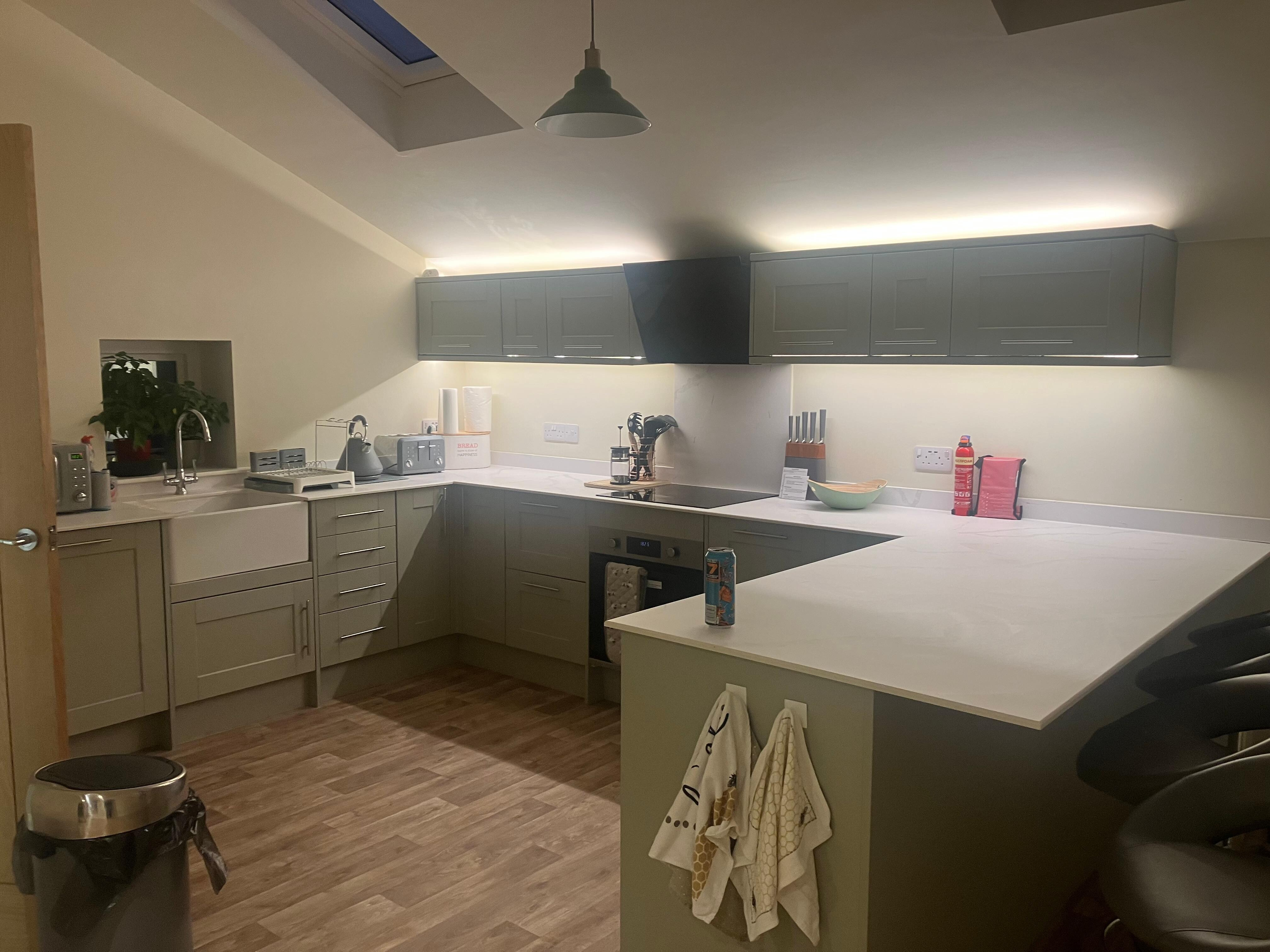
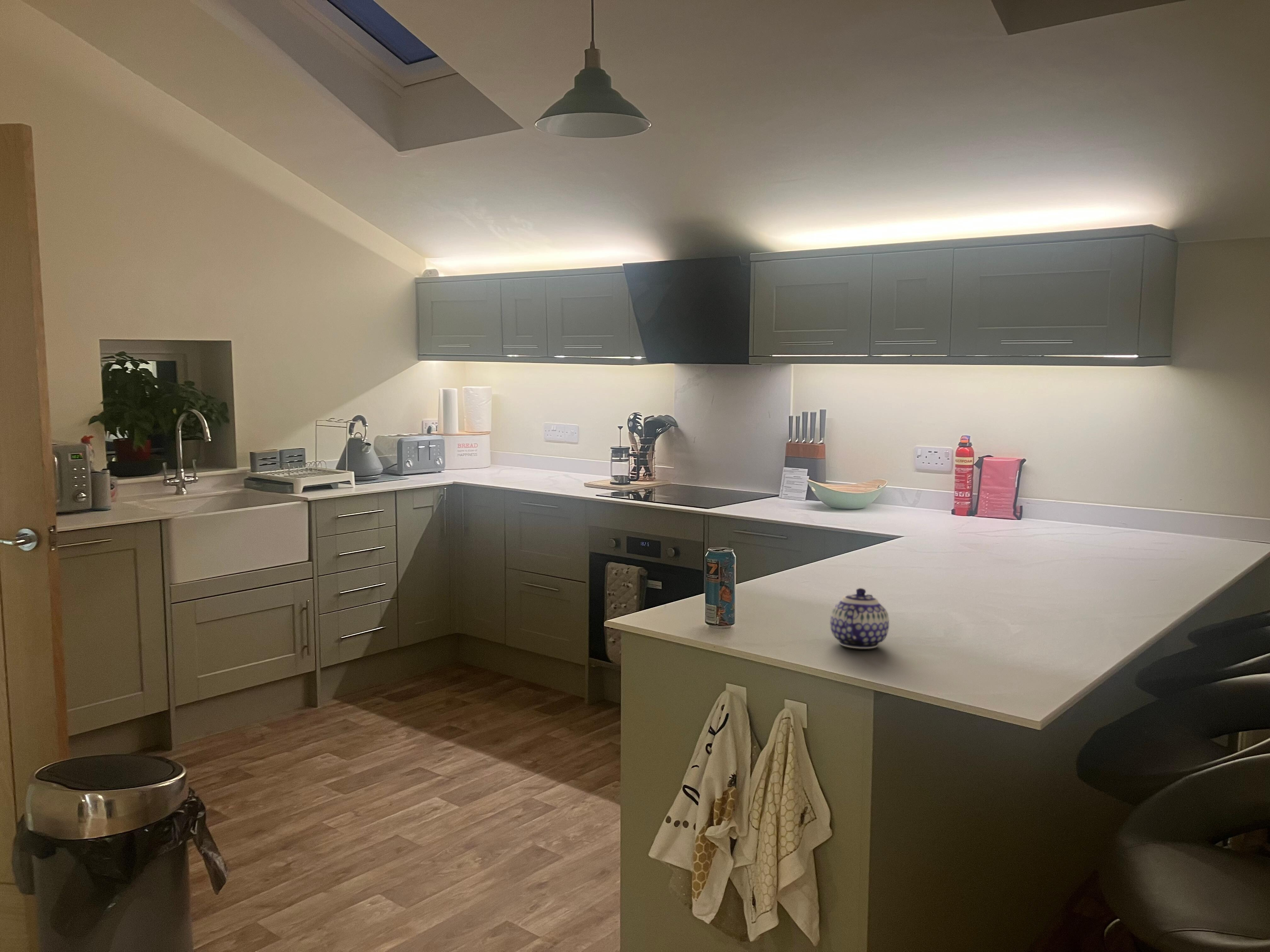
+ teapot (859, 617)
